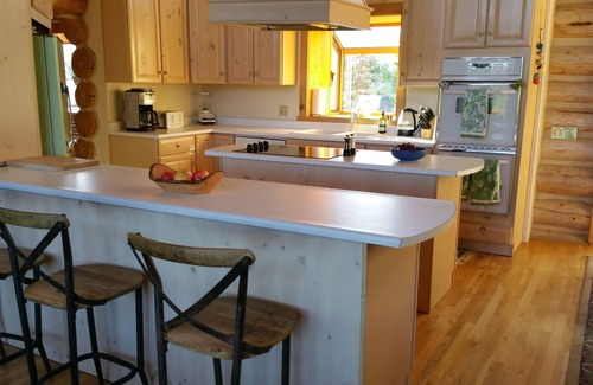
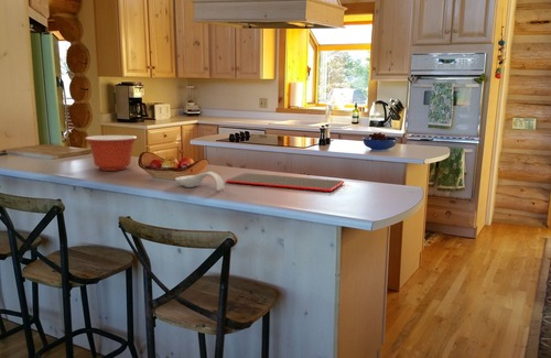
+ cutting board (284, 181)
+ spoon rest (199, 178)
+ mixing bowl (111, 152)
